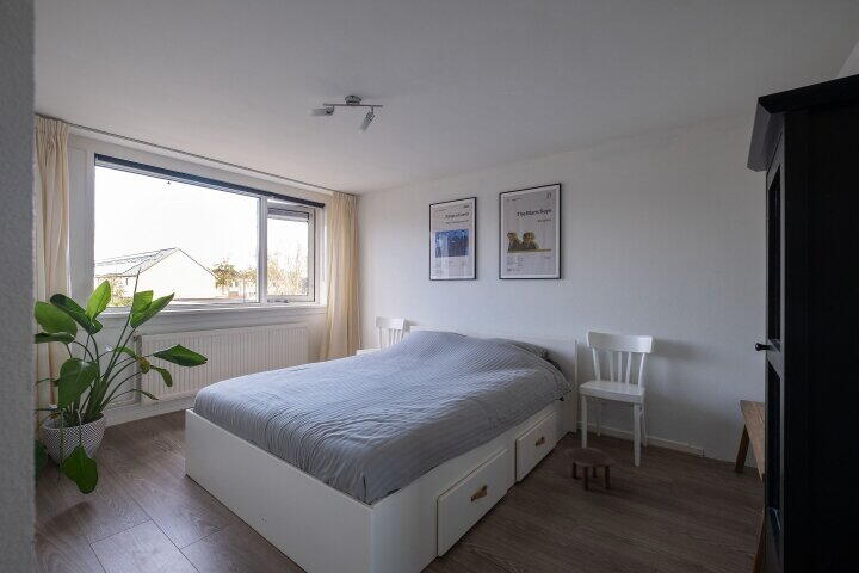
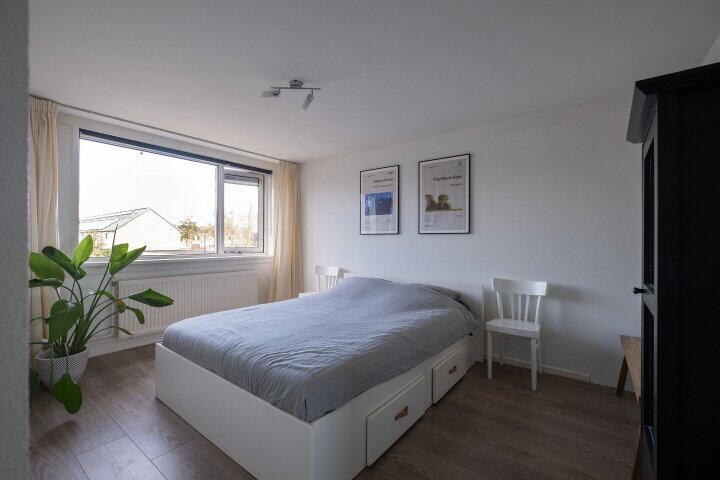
- side table (608, 468)
